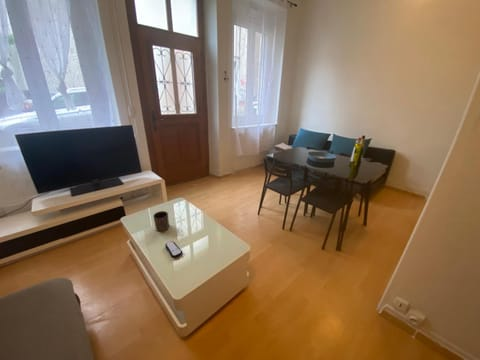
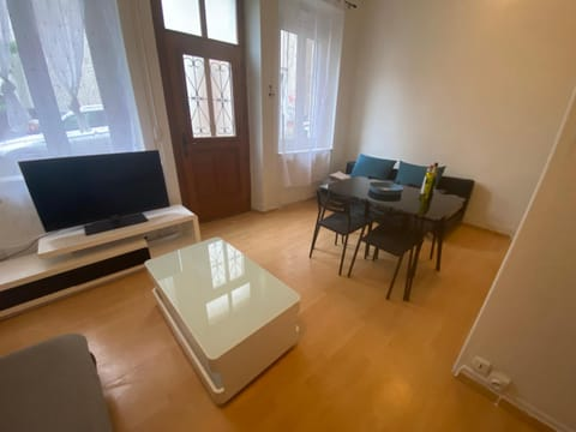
- remote control (173, 248)
- cup (161, 221)
